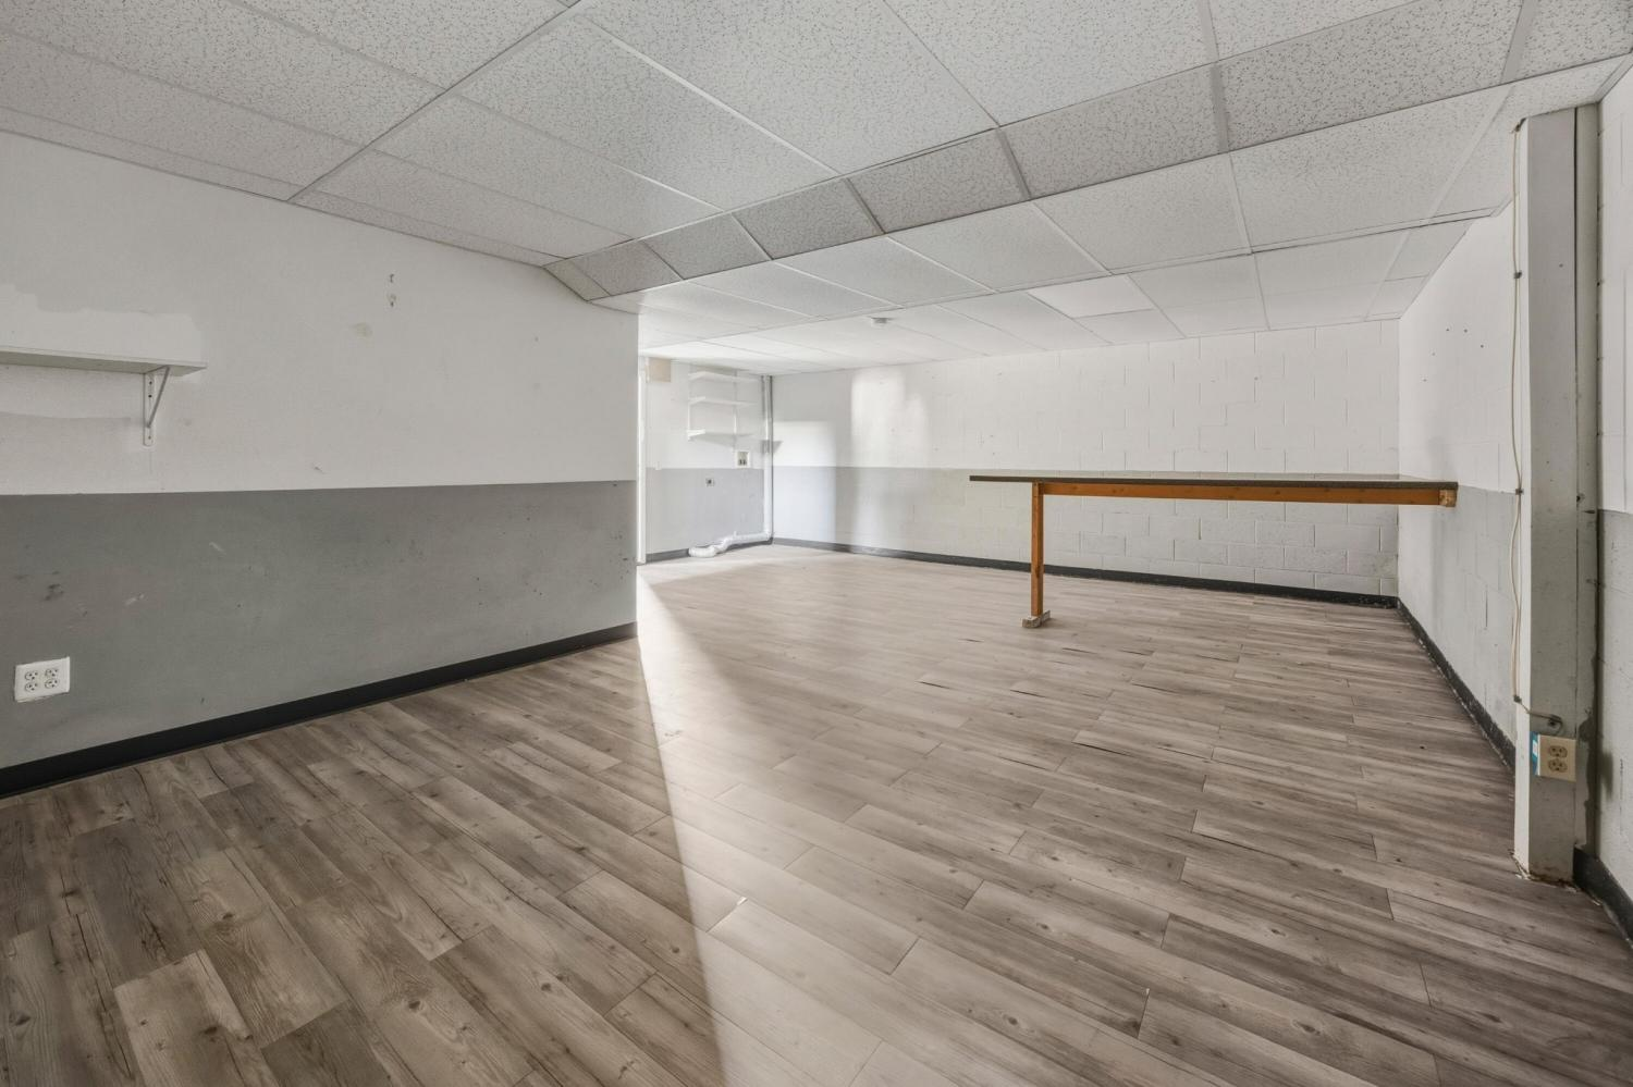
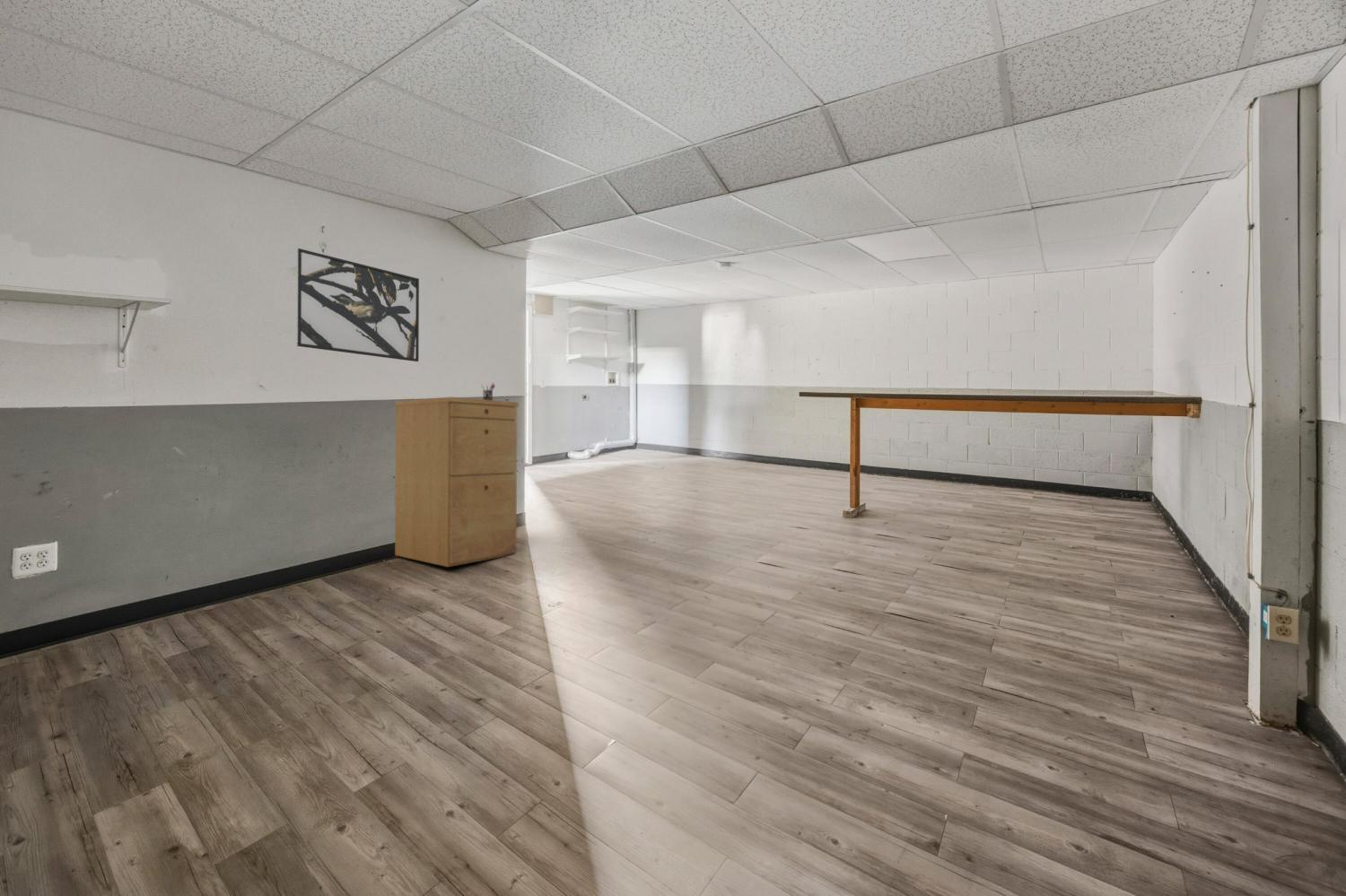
+ pen holder (488, 391)
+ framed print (363, 309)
+ filing cabinet (457, 478)
